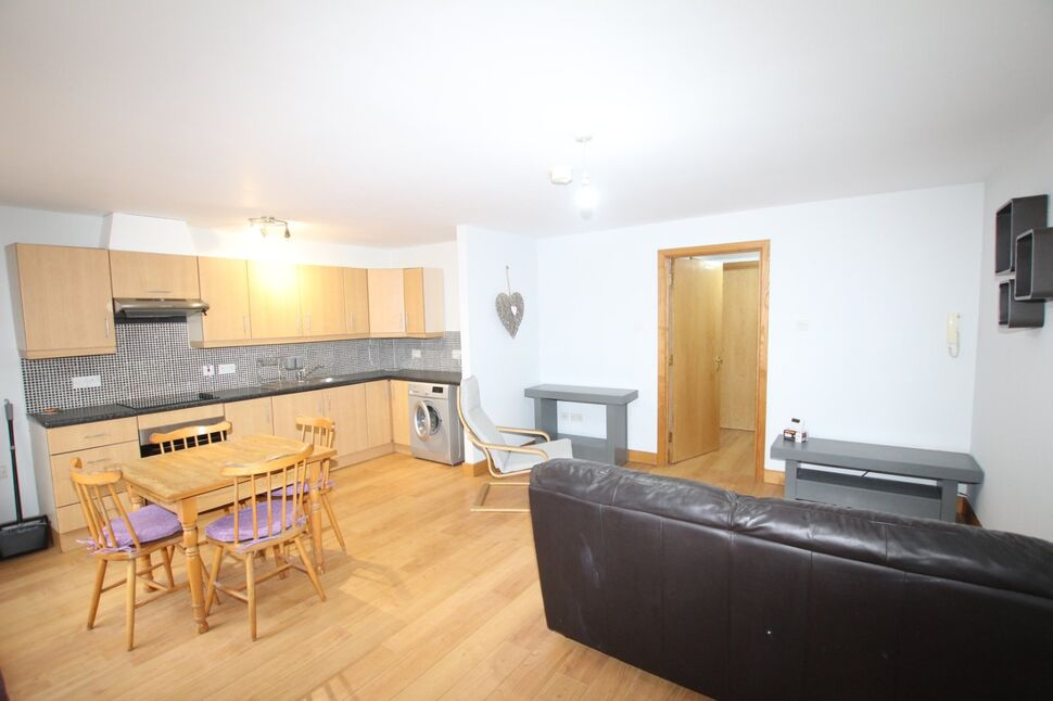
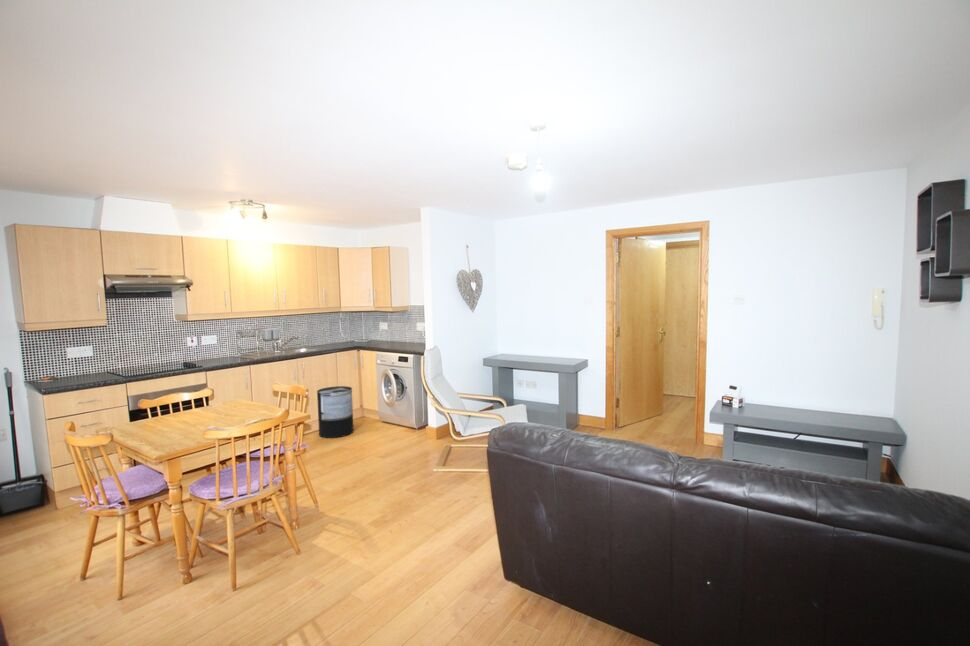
+ trash can (335, 411)
